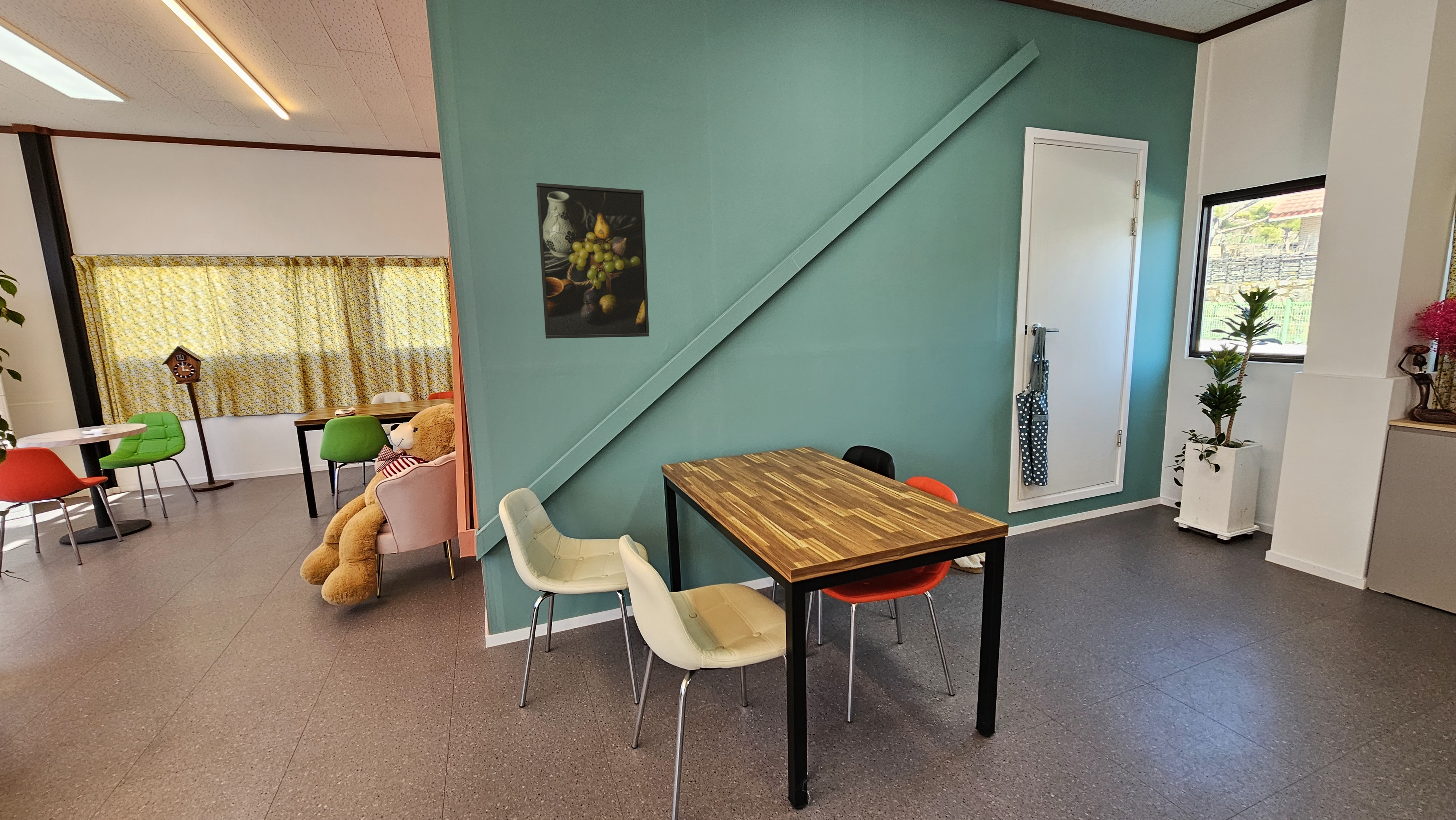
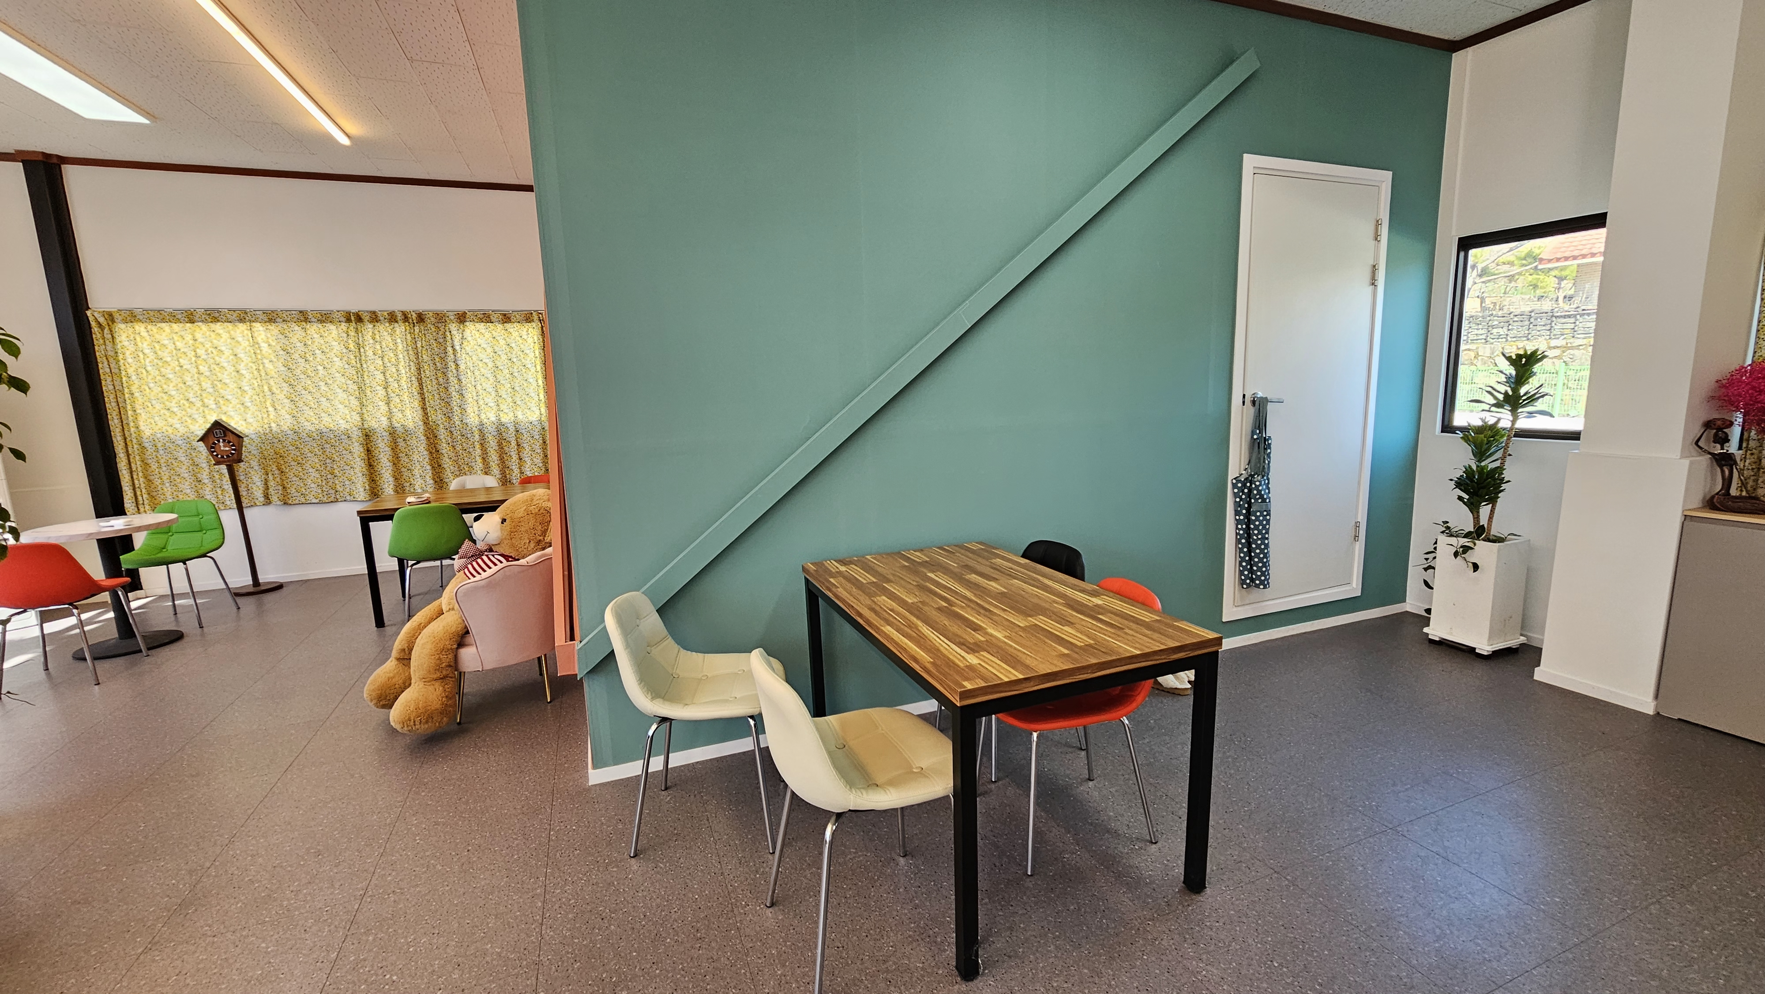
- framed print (595, 263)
